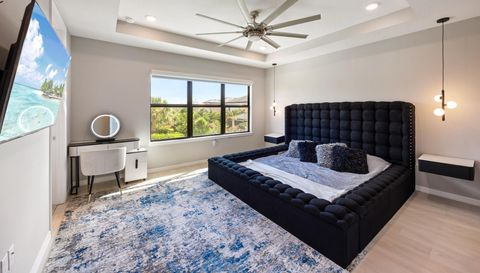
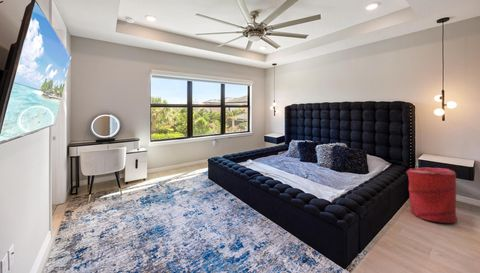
+ laundry hamper (430, 192)
